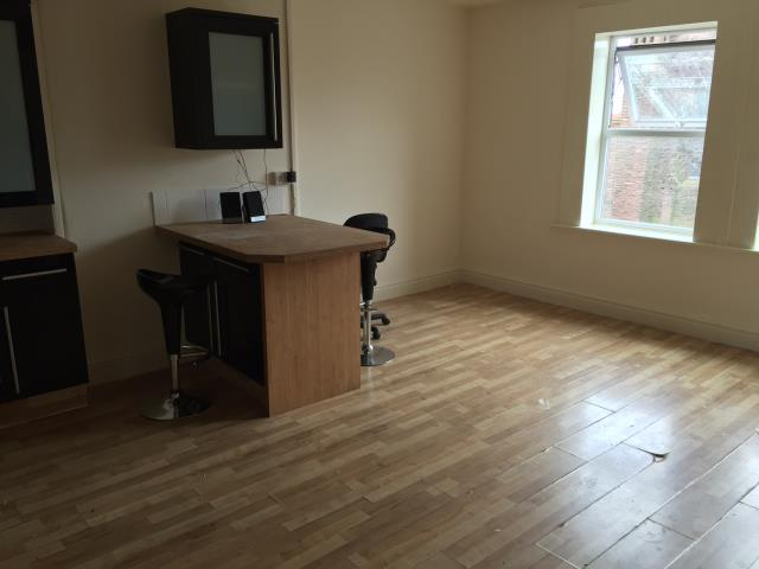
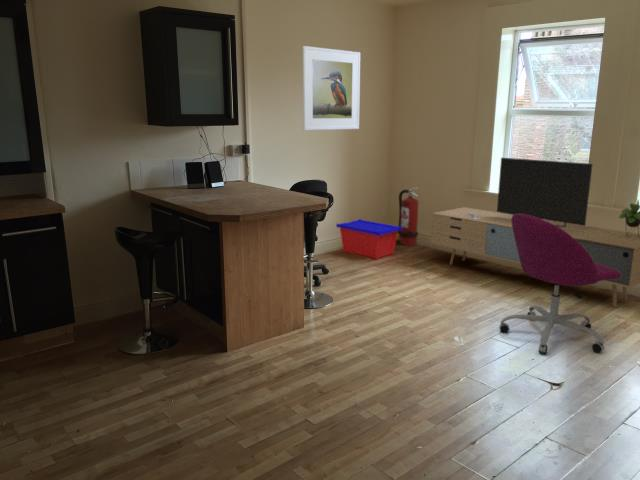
+ storage bin (368, 238)
+ fire extinguisher (407, 215)
+ office chair (560, 275)
+ media console (536, 217)
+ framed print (332, 90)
